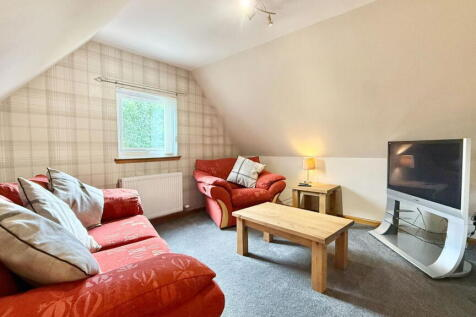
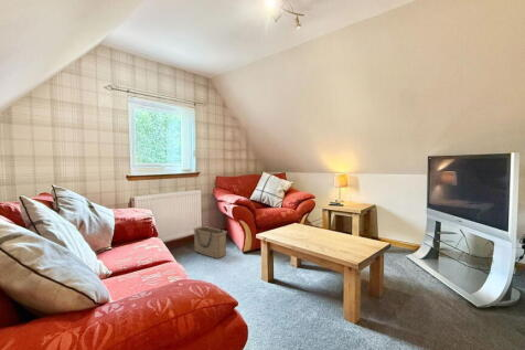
+ basket (210, 241)
